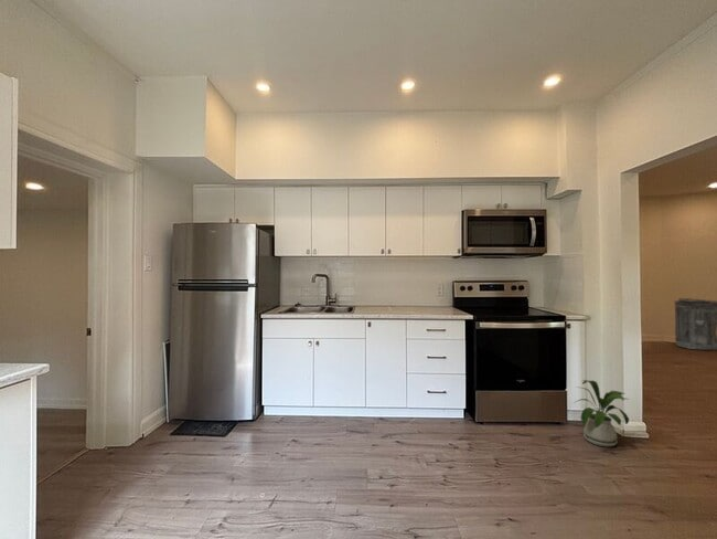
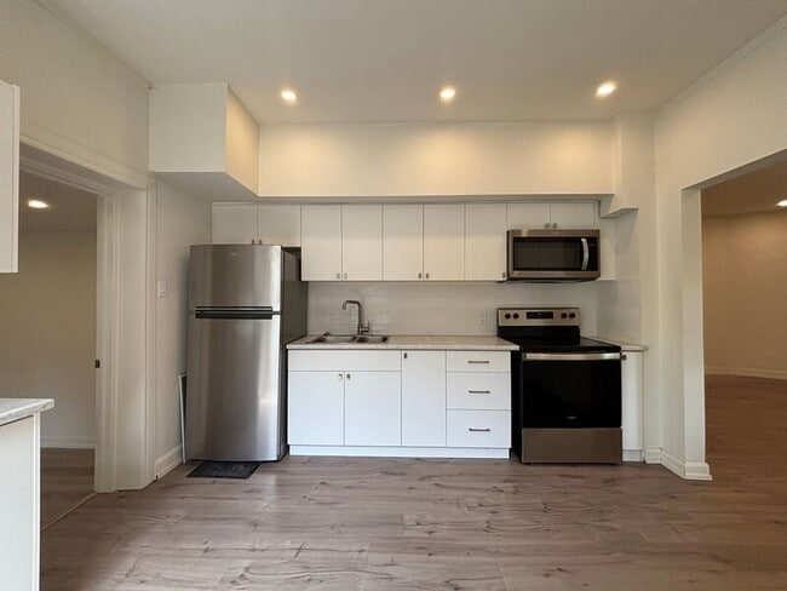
- trash can lid (697, 323)
- house plant (607, 410)
